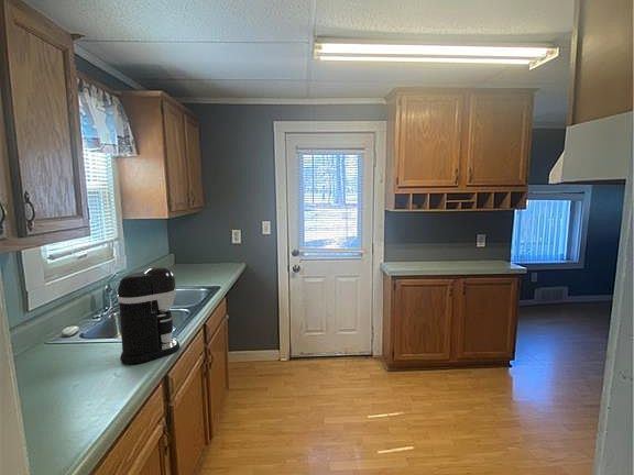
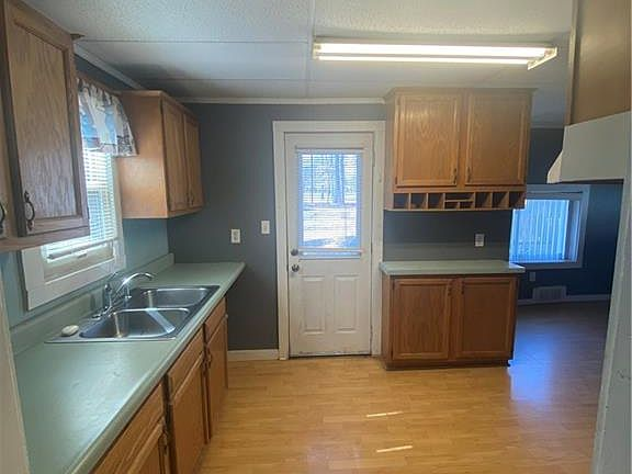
- coffee maker (149, 311)
